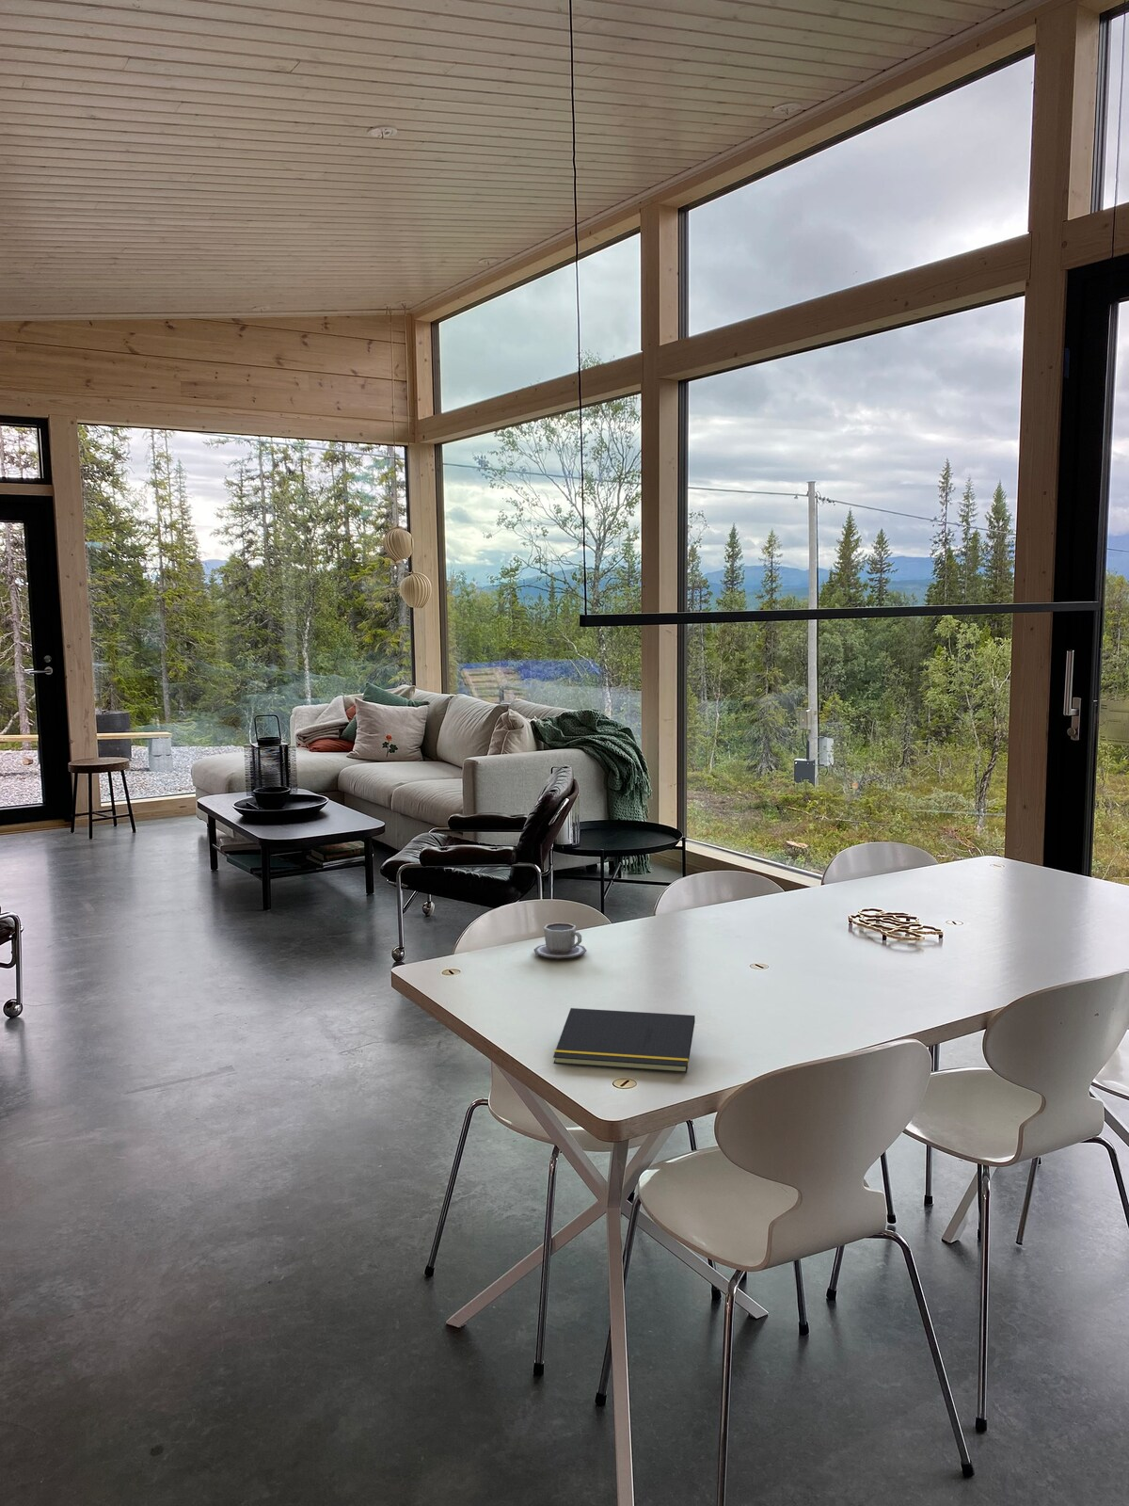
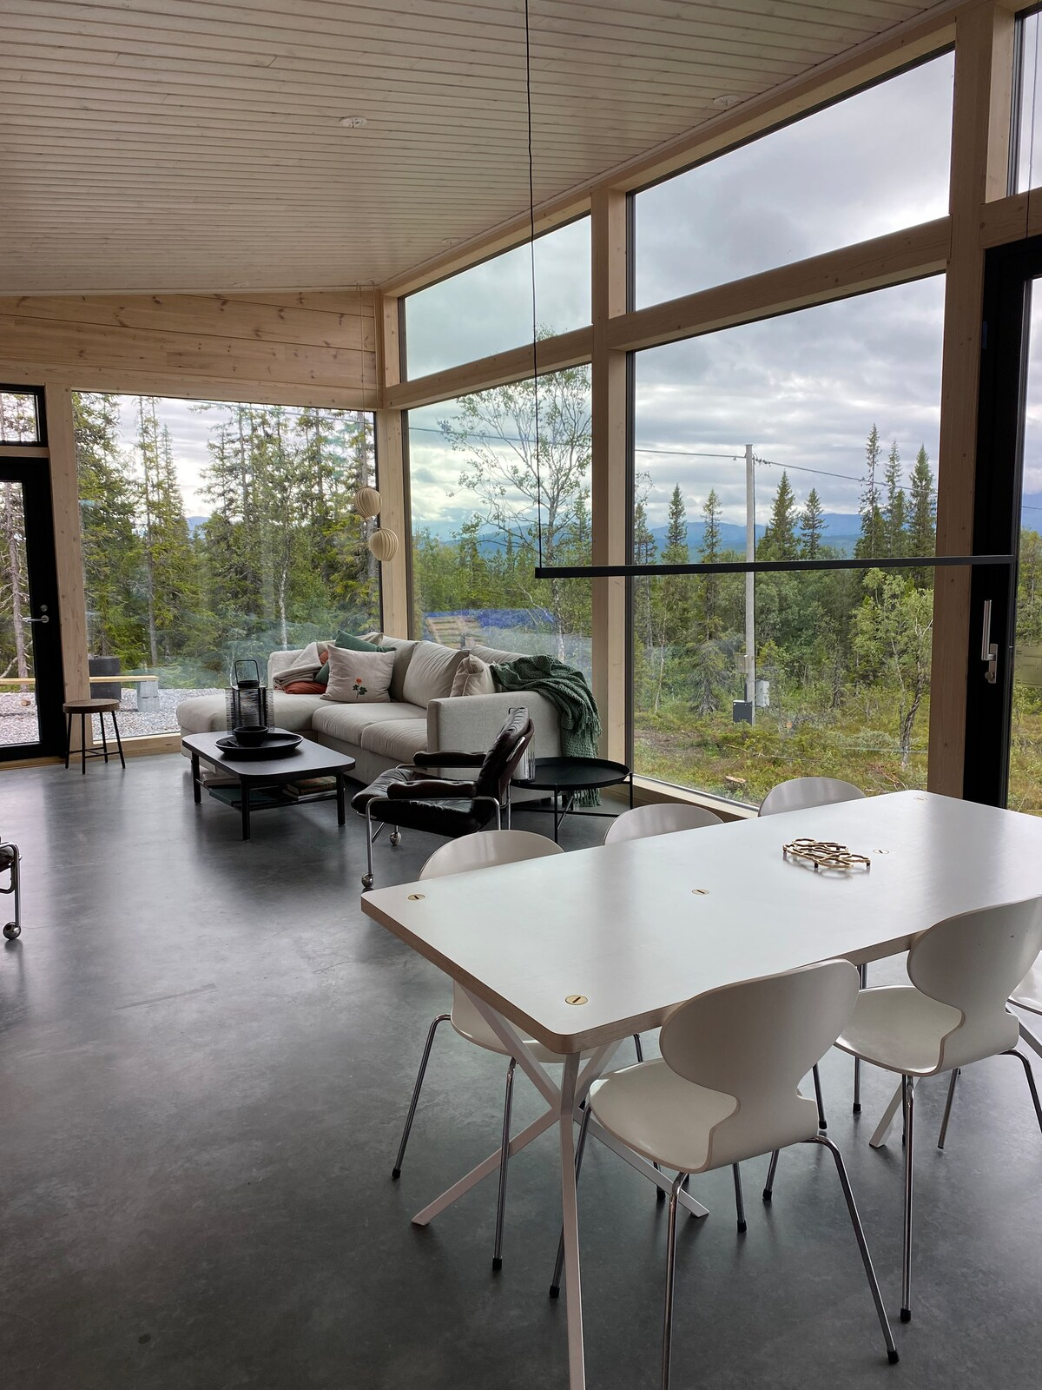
- notepad (626, 1039)
- cup (560, 939)
